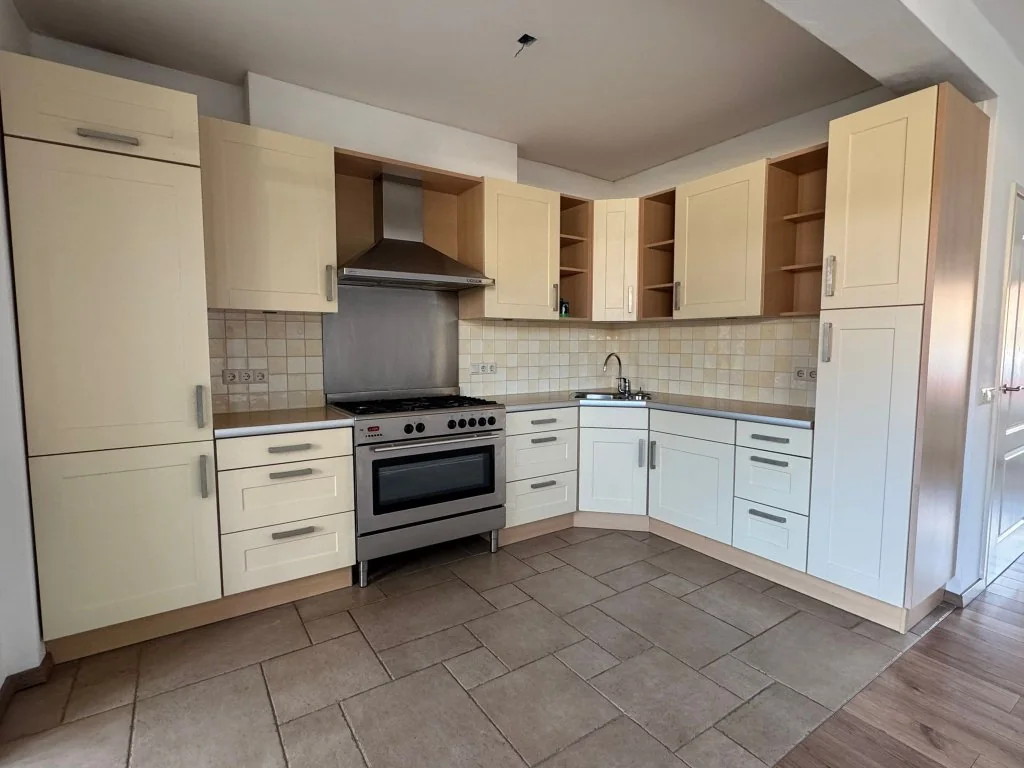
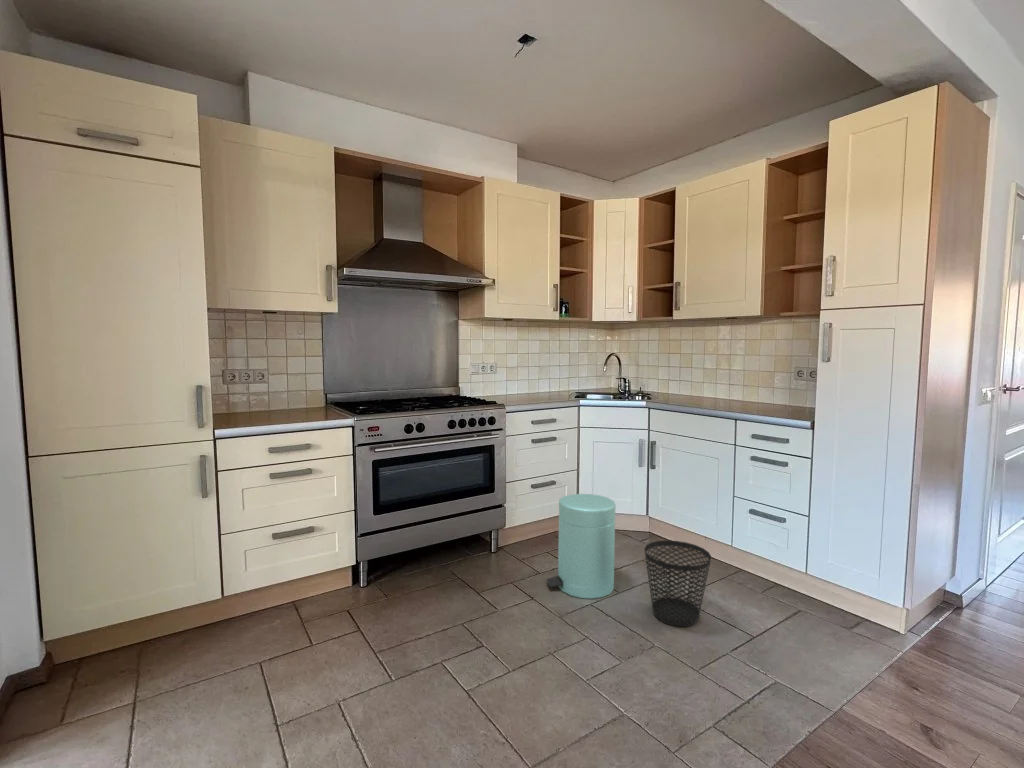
+ trash can (581, 543)
+ wastebasket (676, 583)
